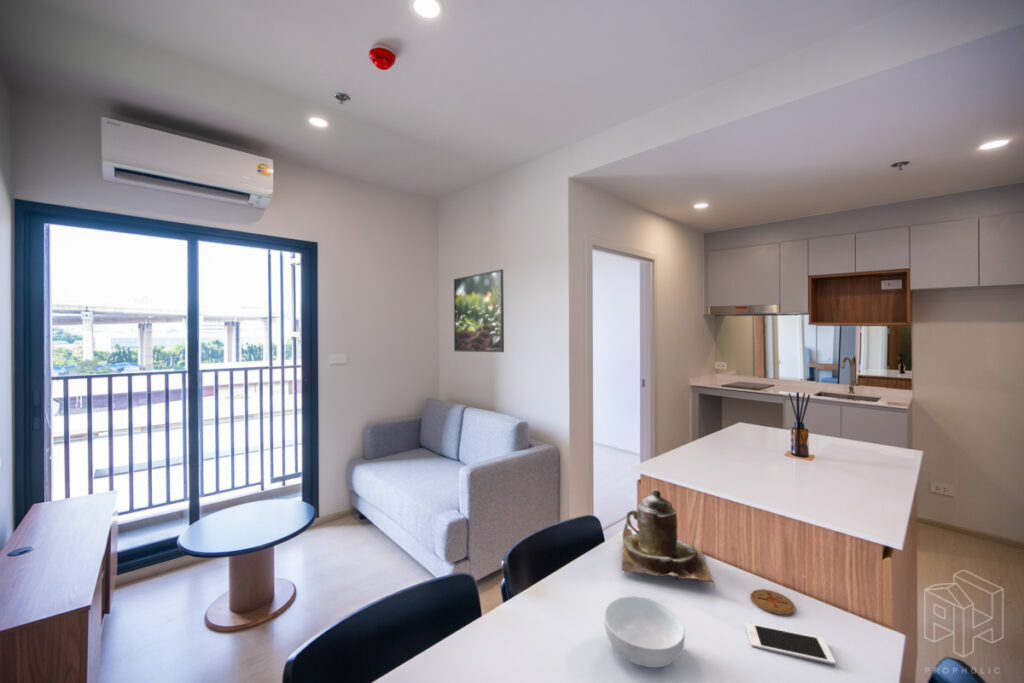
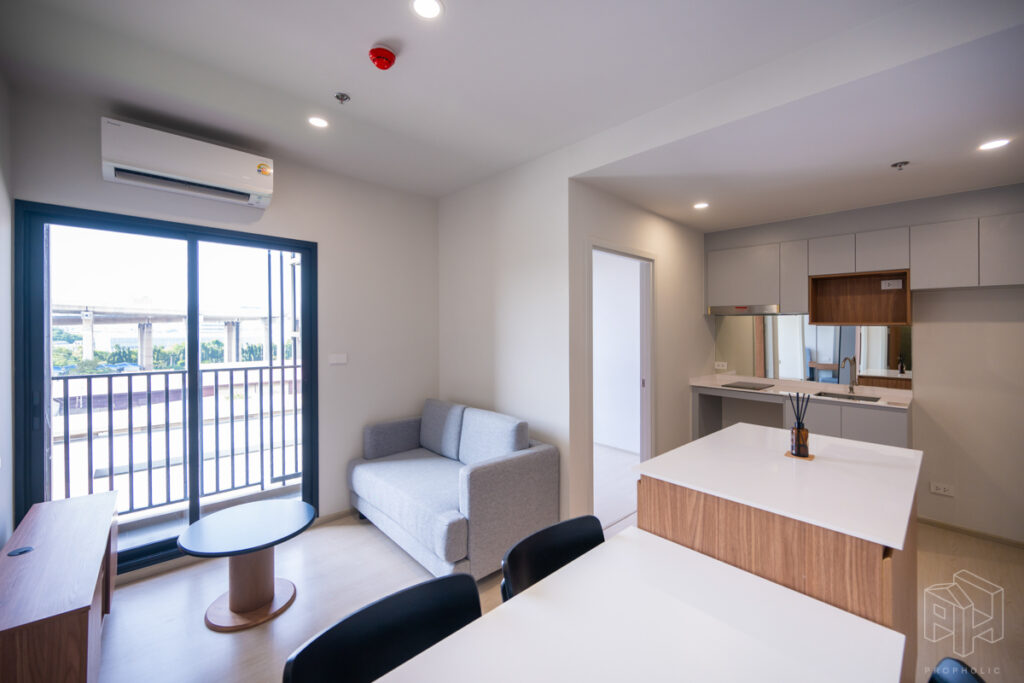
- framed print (477, 313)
- coaster (772, 601)
- teapot (663, 527)
- cell phone (787, 642)
- cereal bowl (643, 635)
